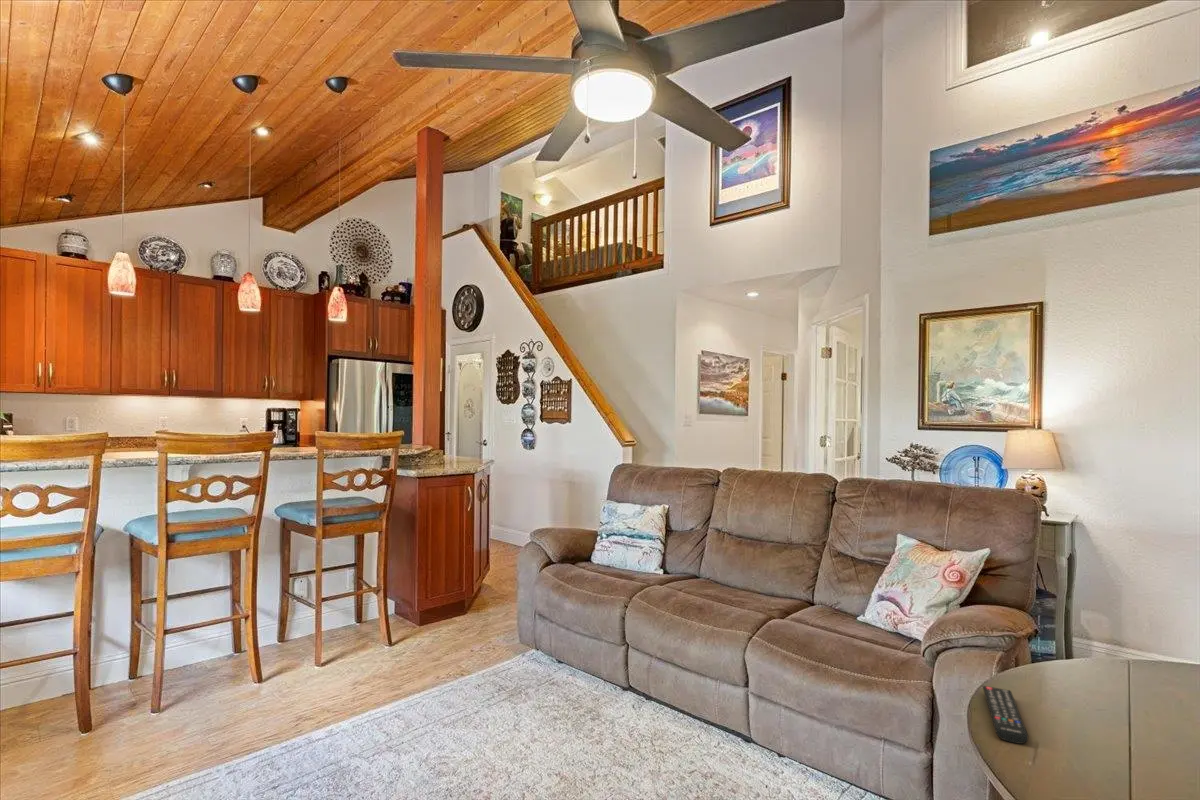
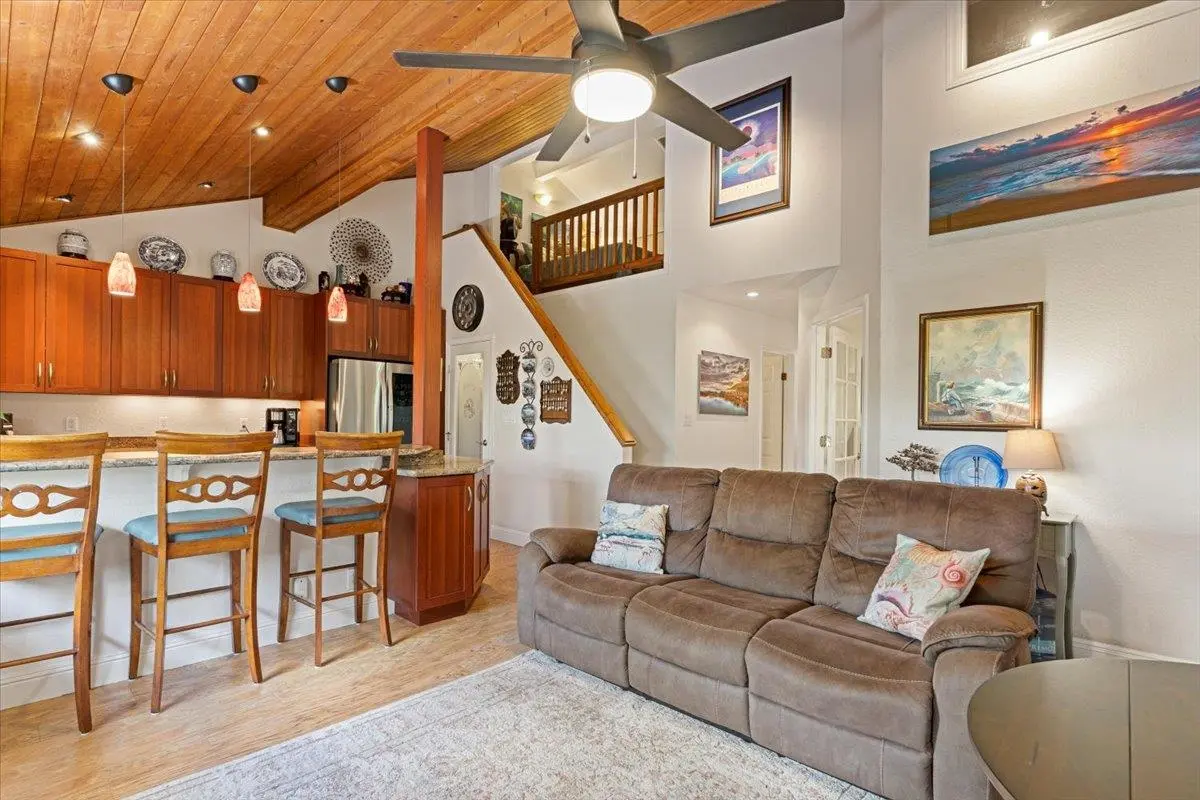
- remote control (1003, 712)
